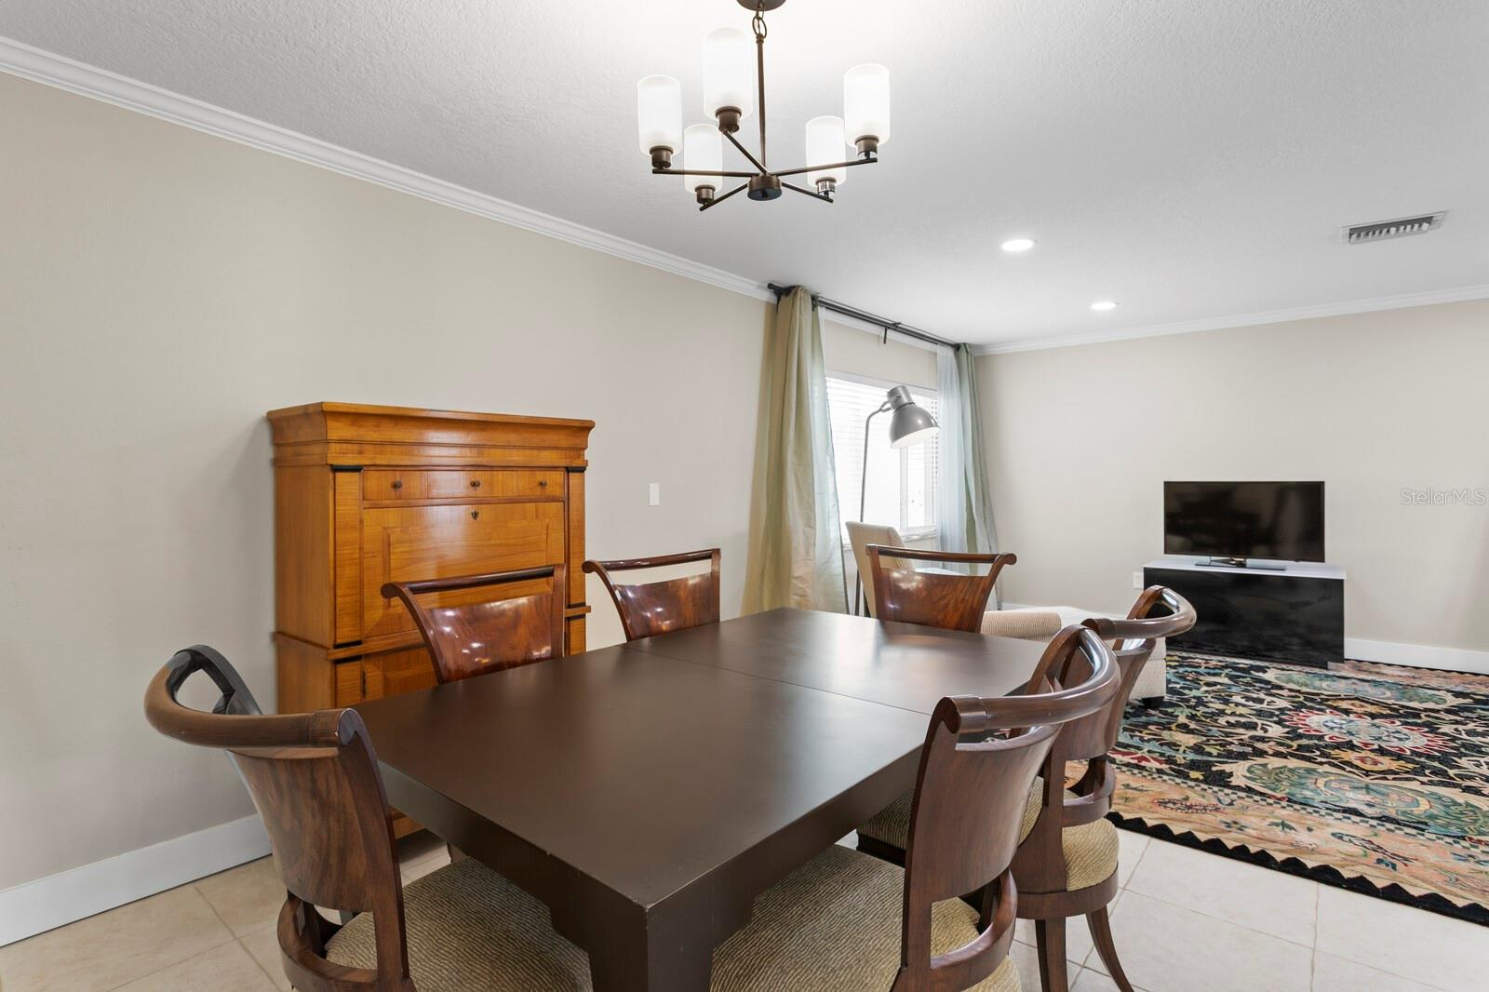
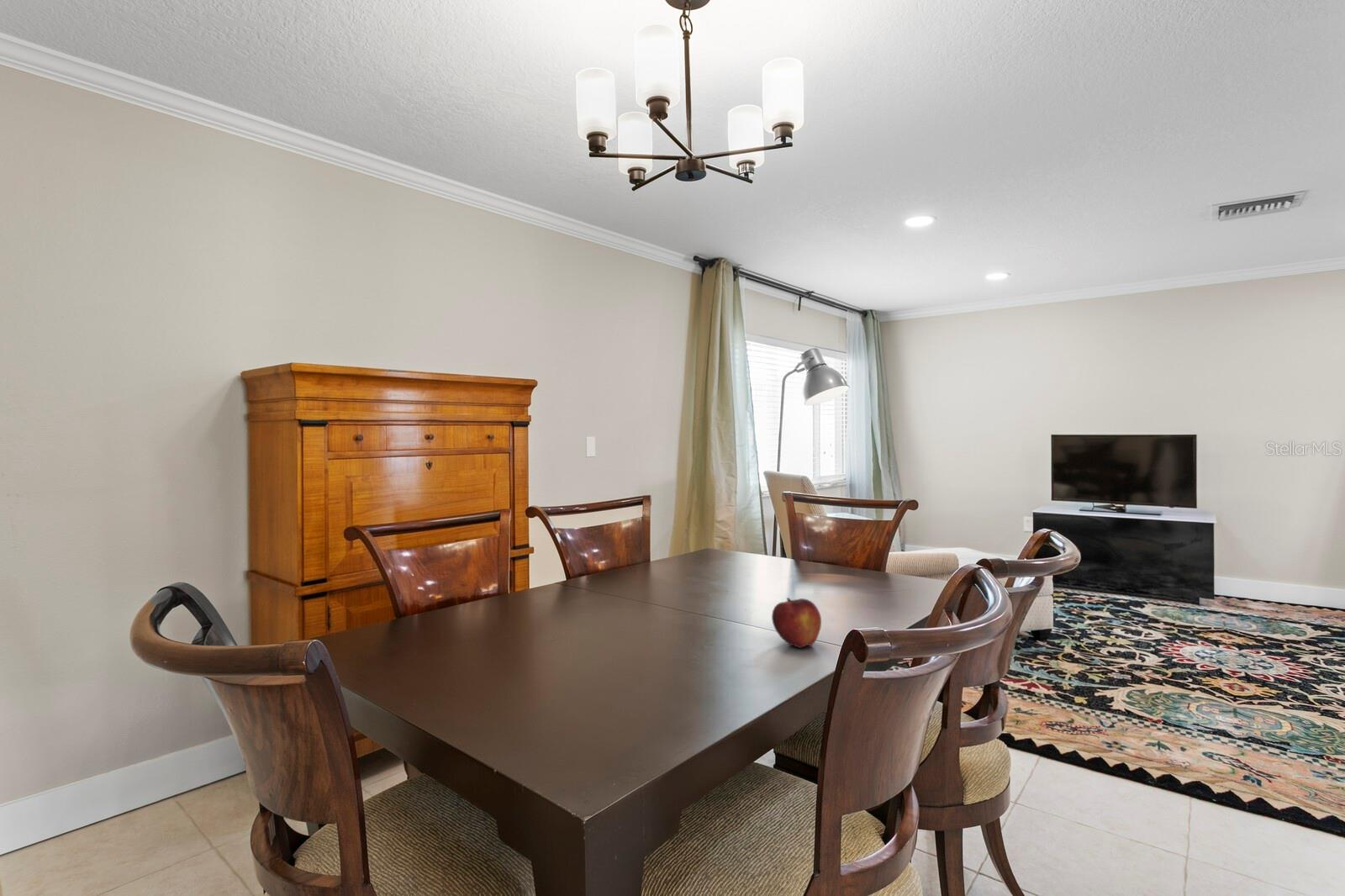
+ fruit (797, 620)
